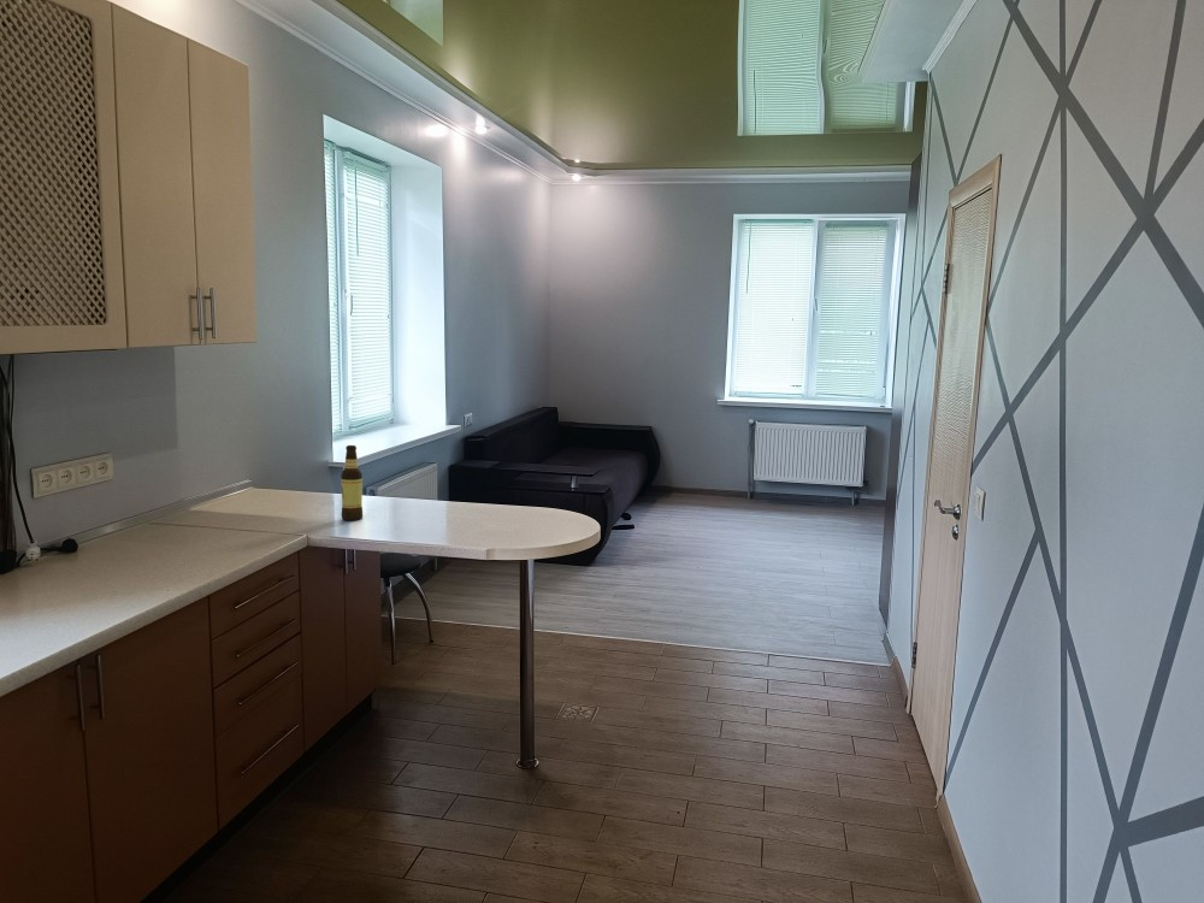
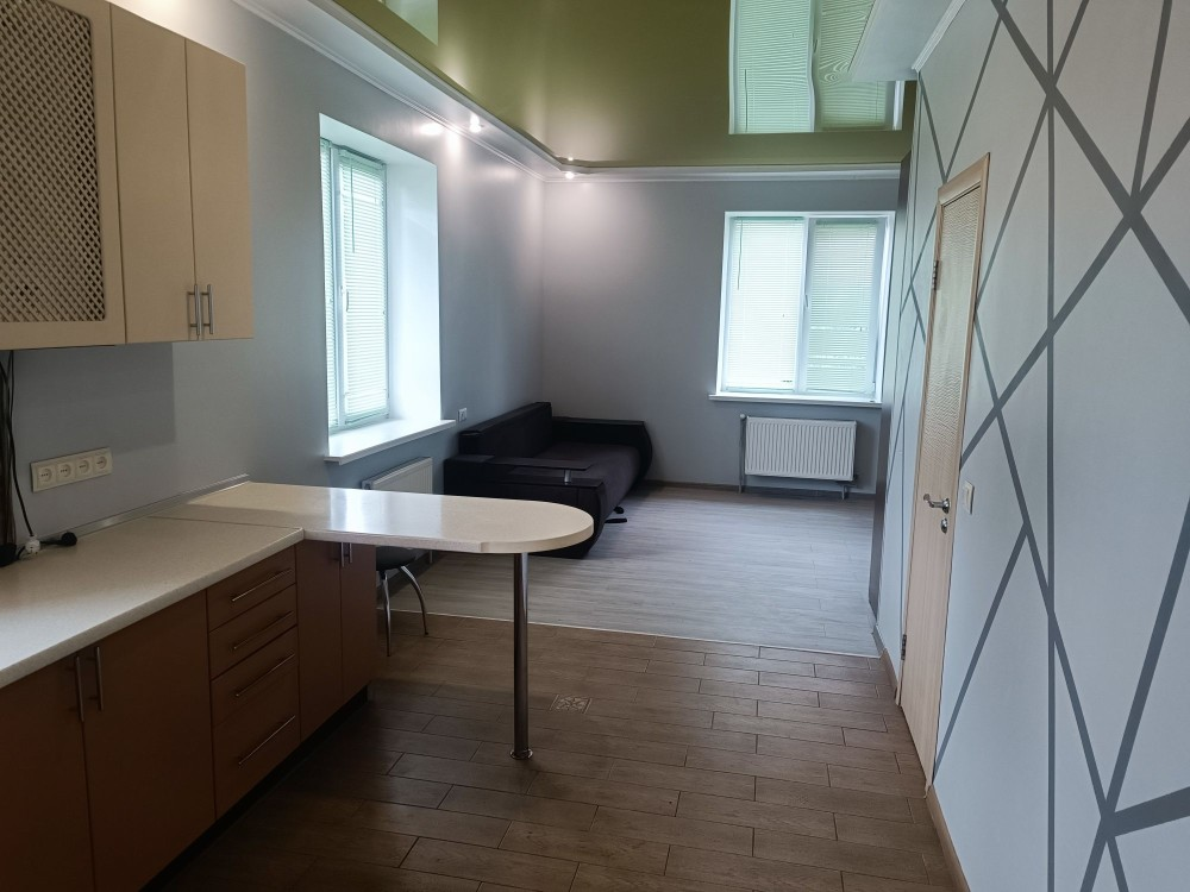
- bottle (352, 482)
